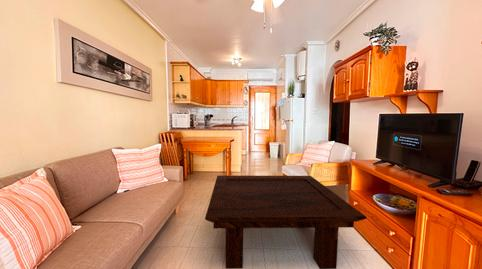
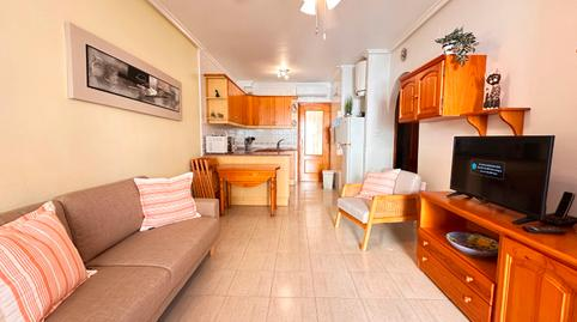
- coffee table (272, 215)
